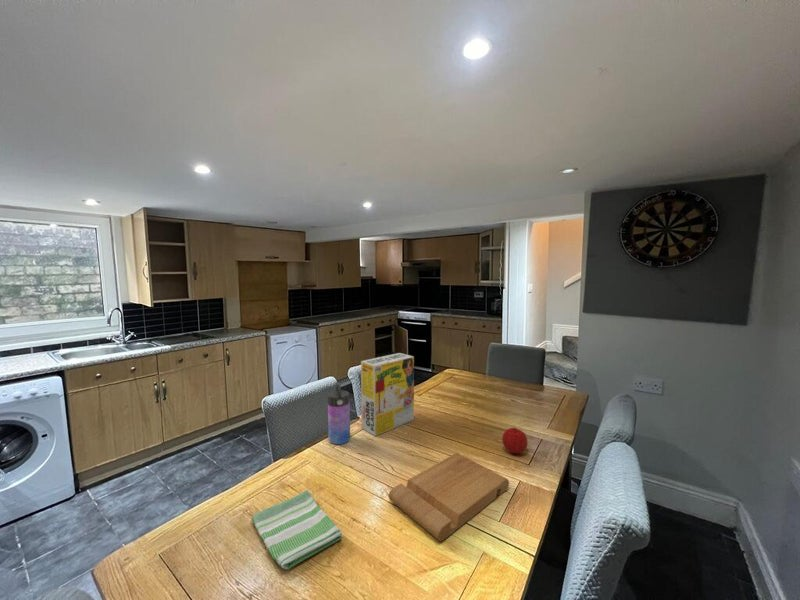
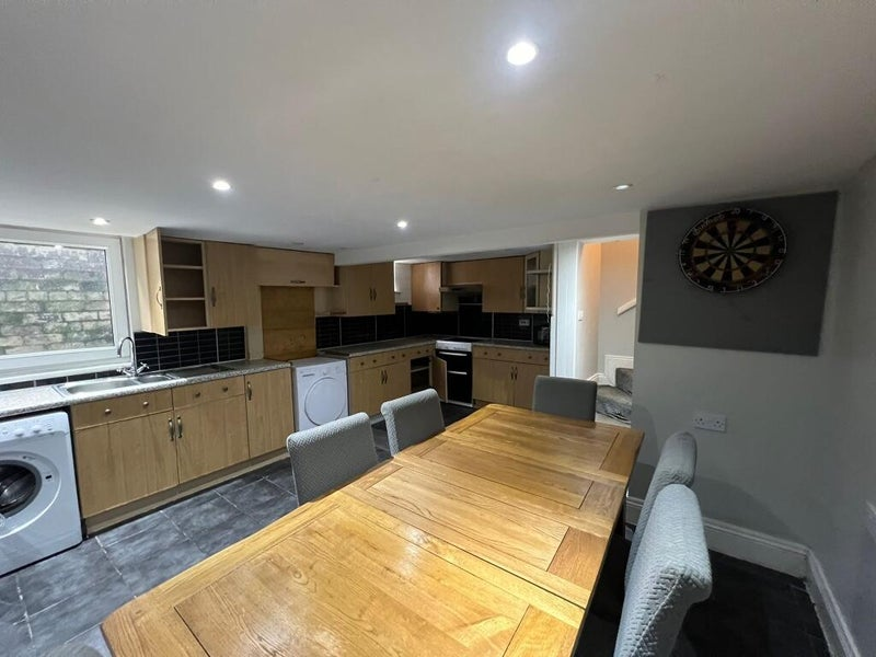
- fruit (514, 440)
- cutting board (450, 489)
- water bottle (339, 411)
- cereal box (388, 391)
- dish towel (296, 525)
